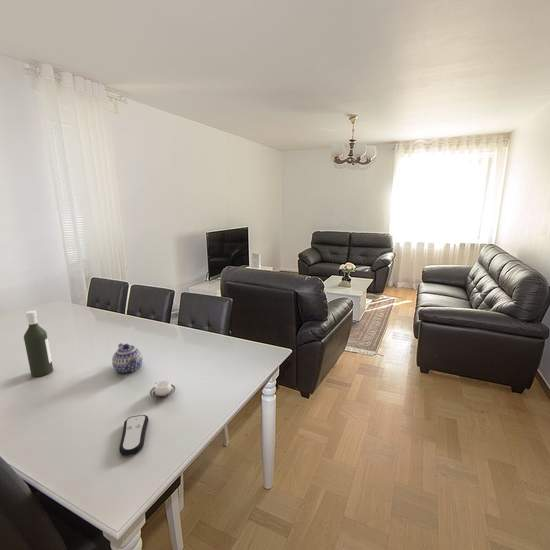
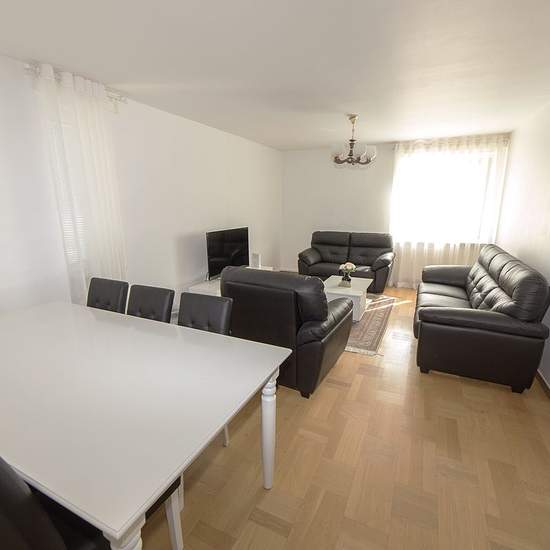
- cup (163, 389)
- bottle (36, 342)
- remote control (134, 433)
- teapot (126, 355)
